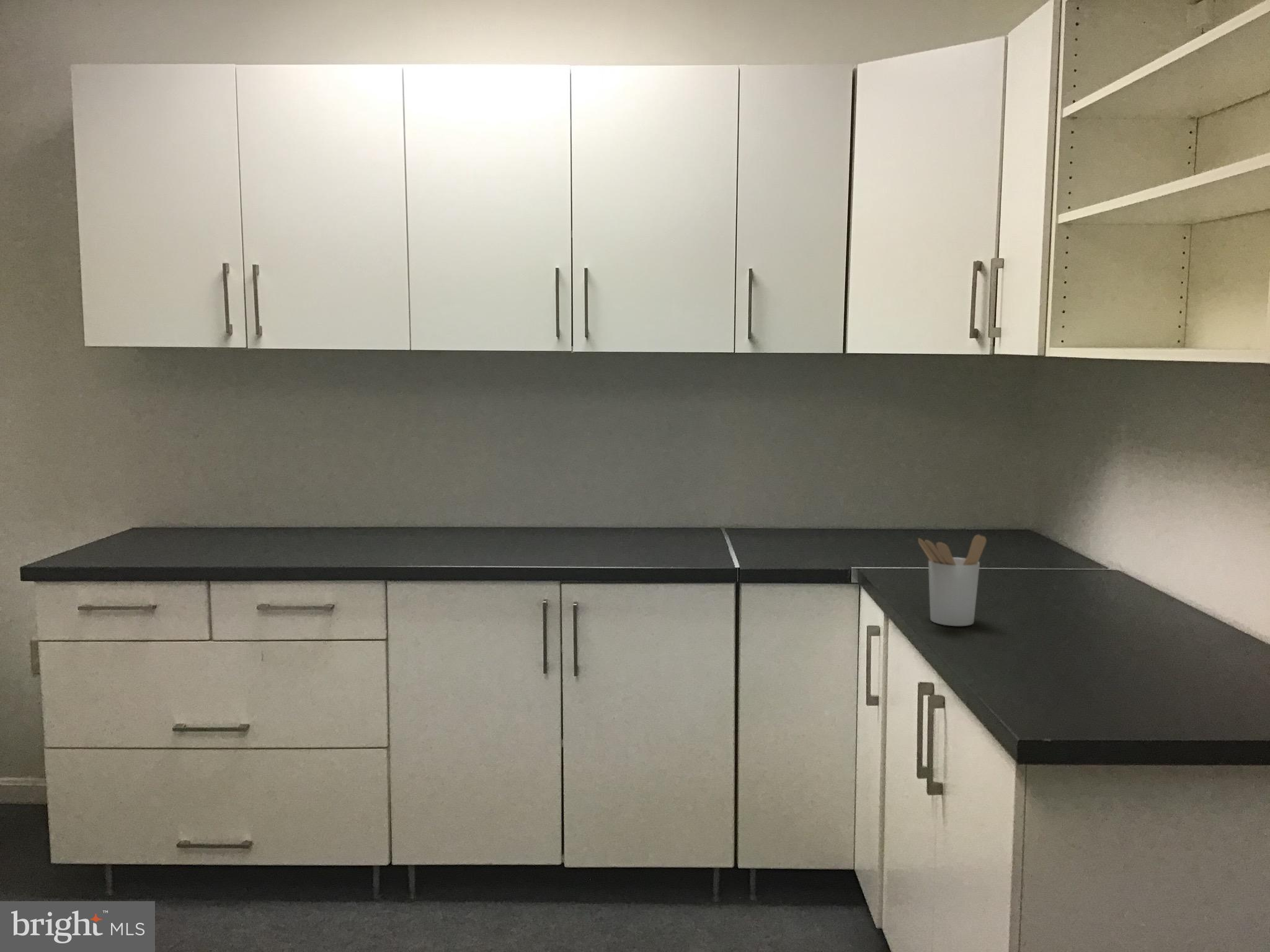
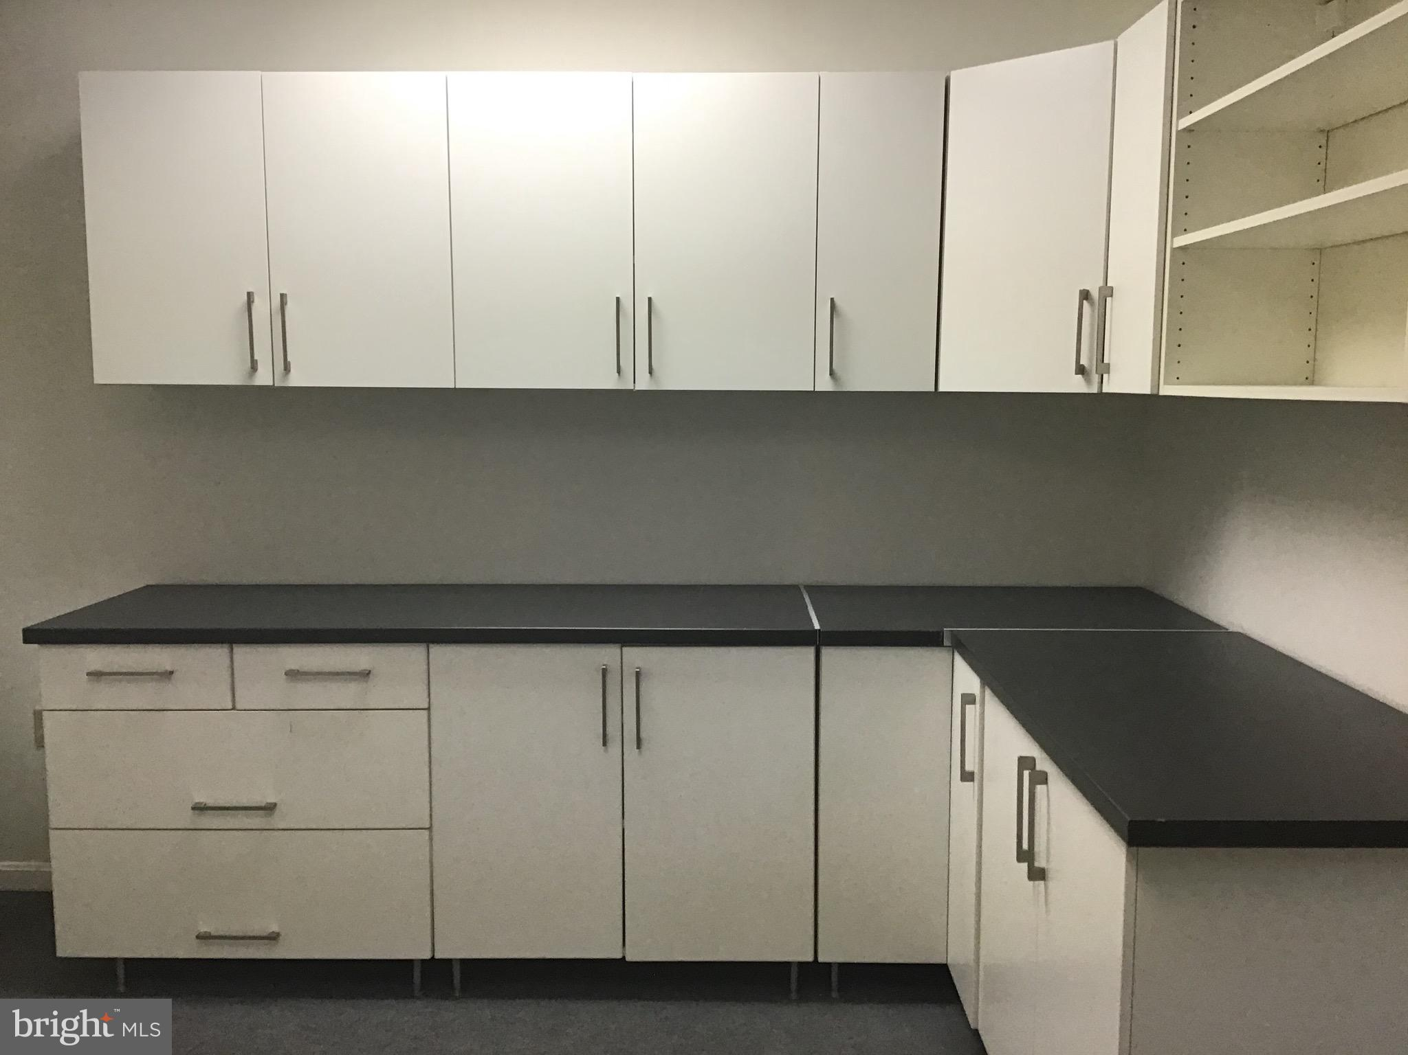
- utensil holder (946, 578)
